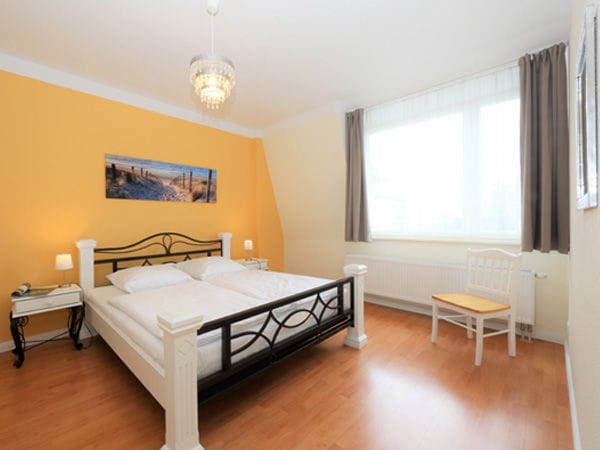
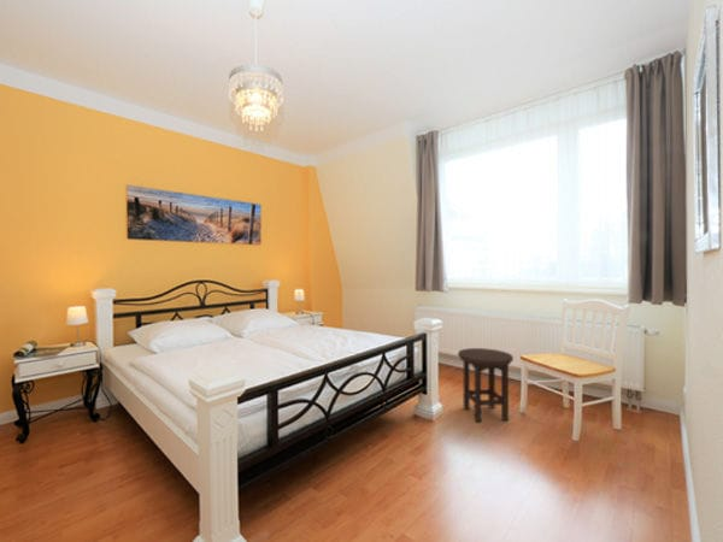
+ stool (488, 383)
